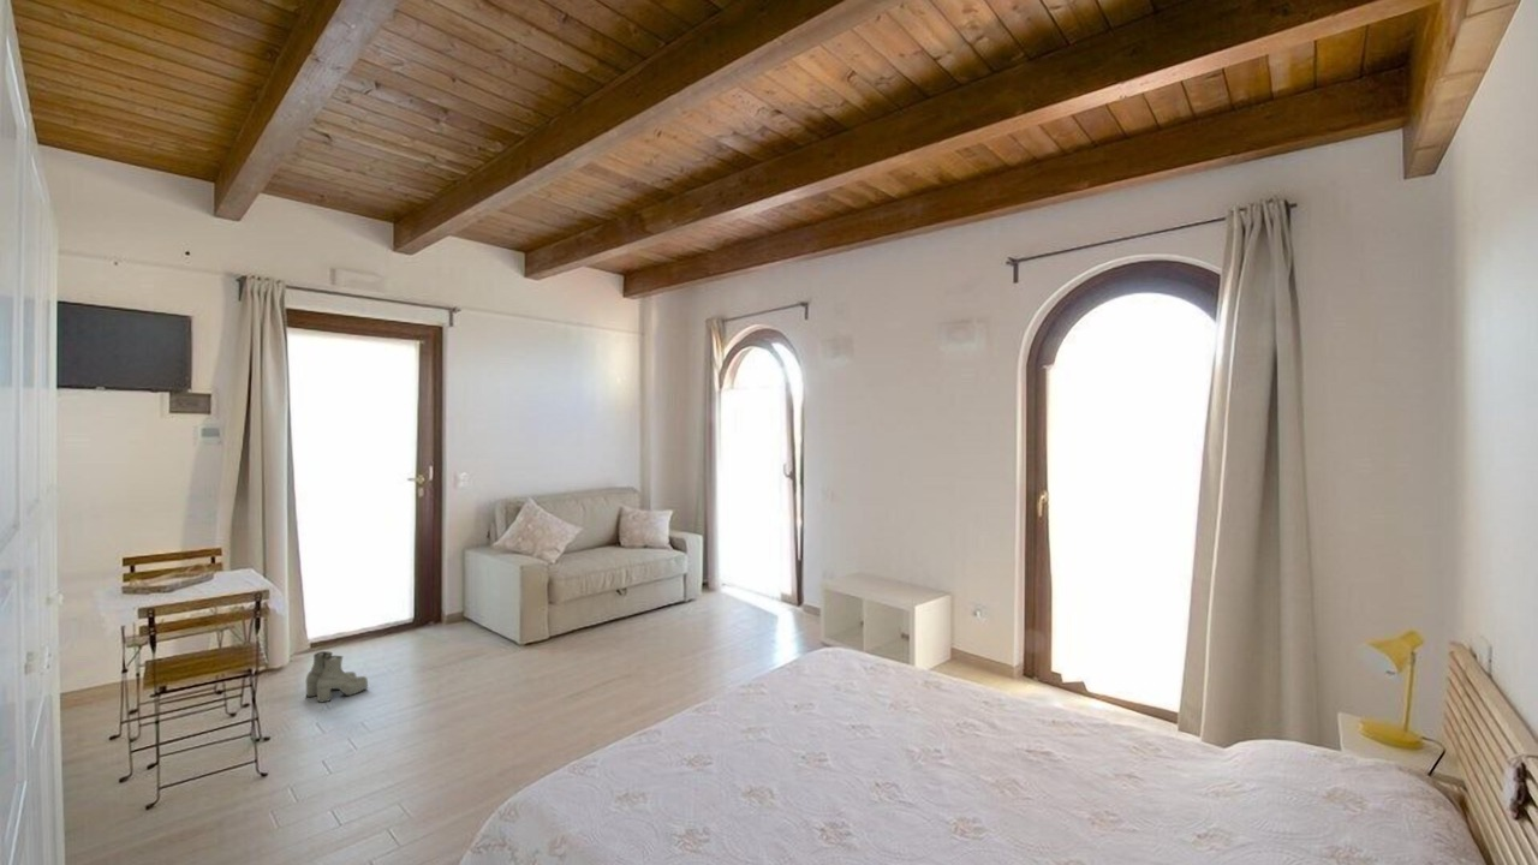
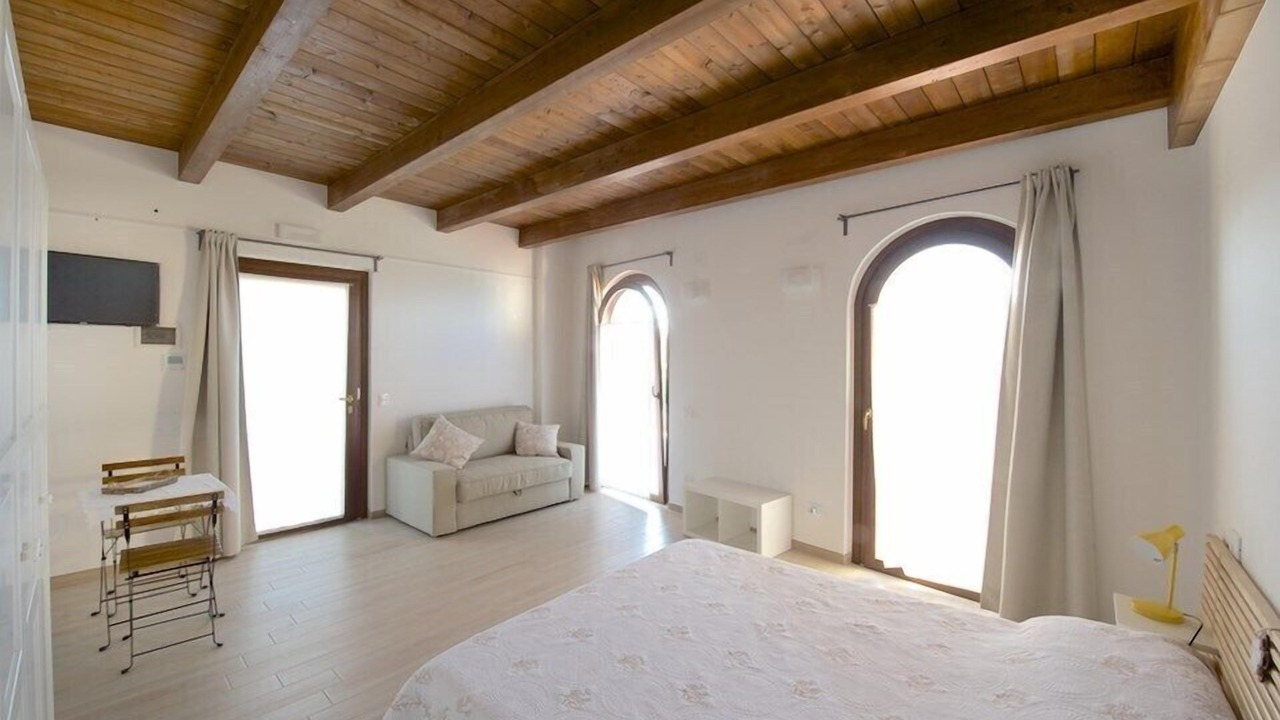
- boots (336, 672)
